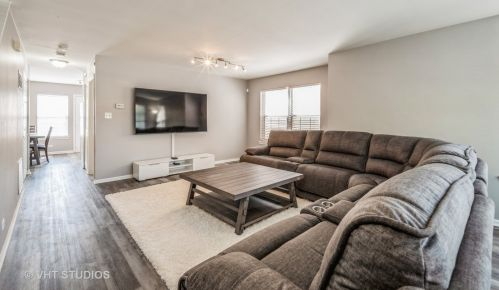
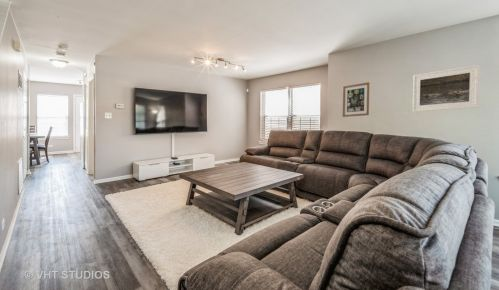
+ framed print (443, 90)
+ wall art (355, 100)
